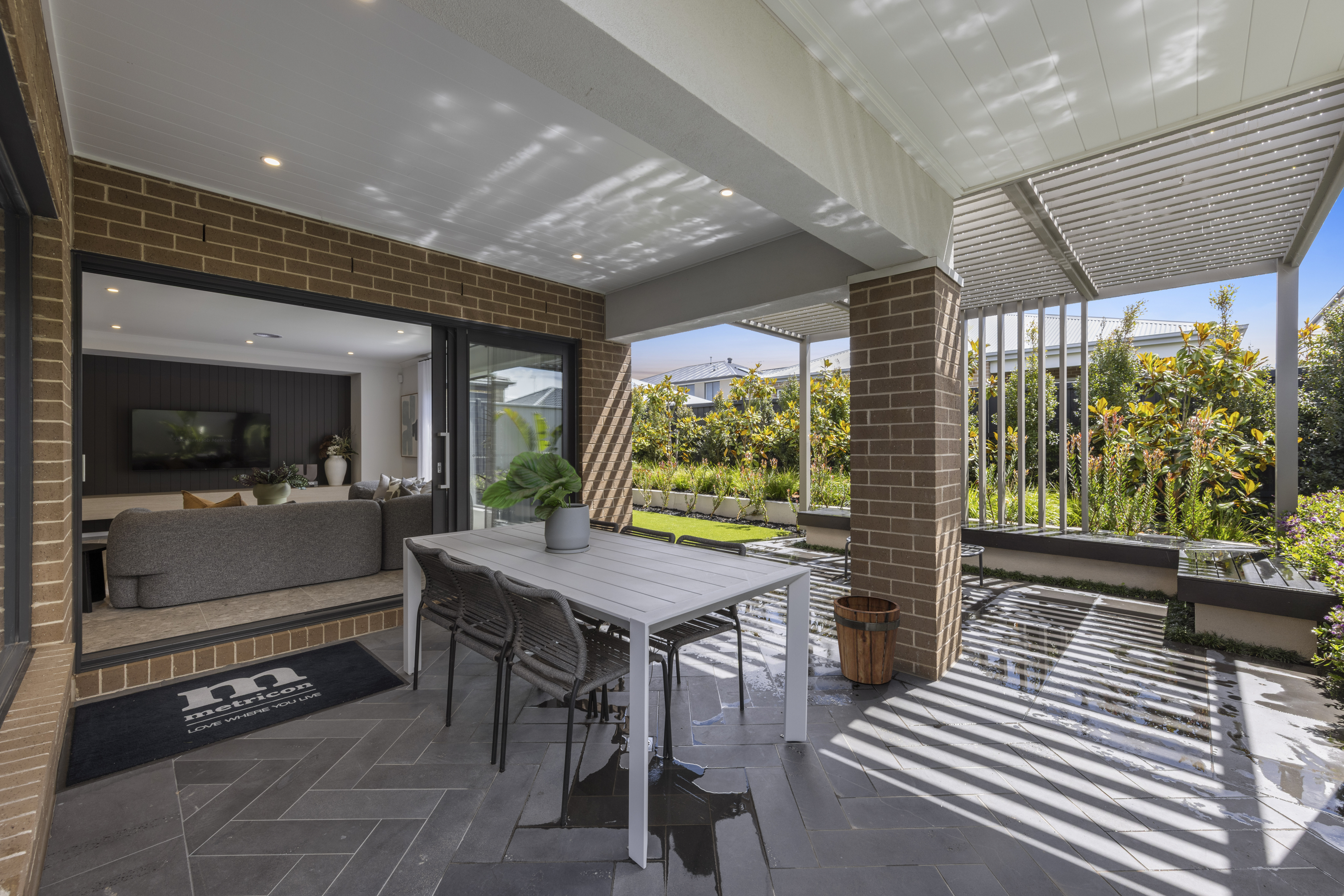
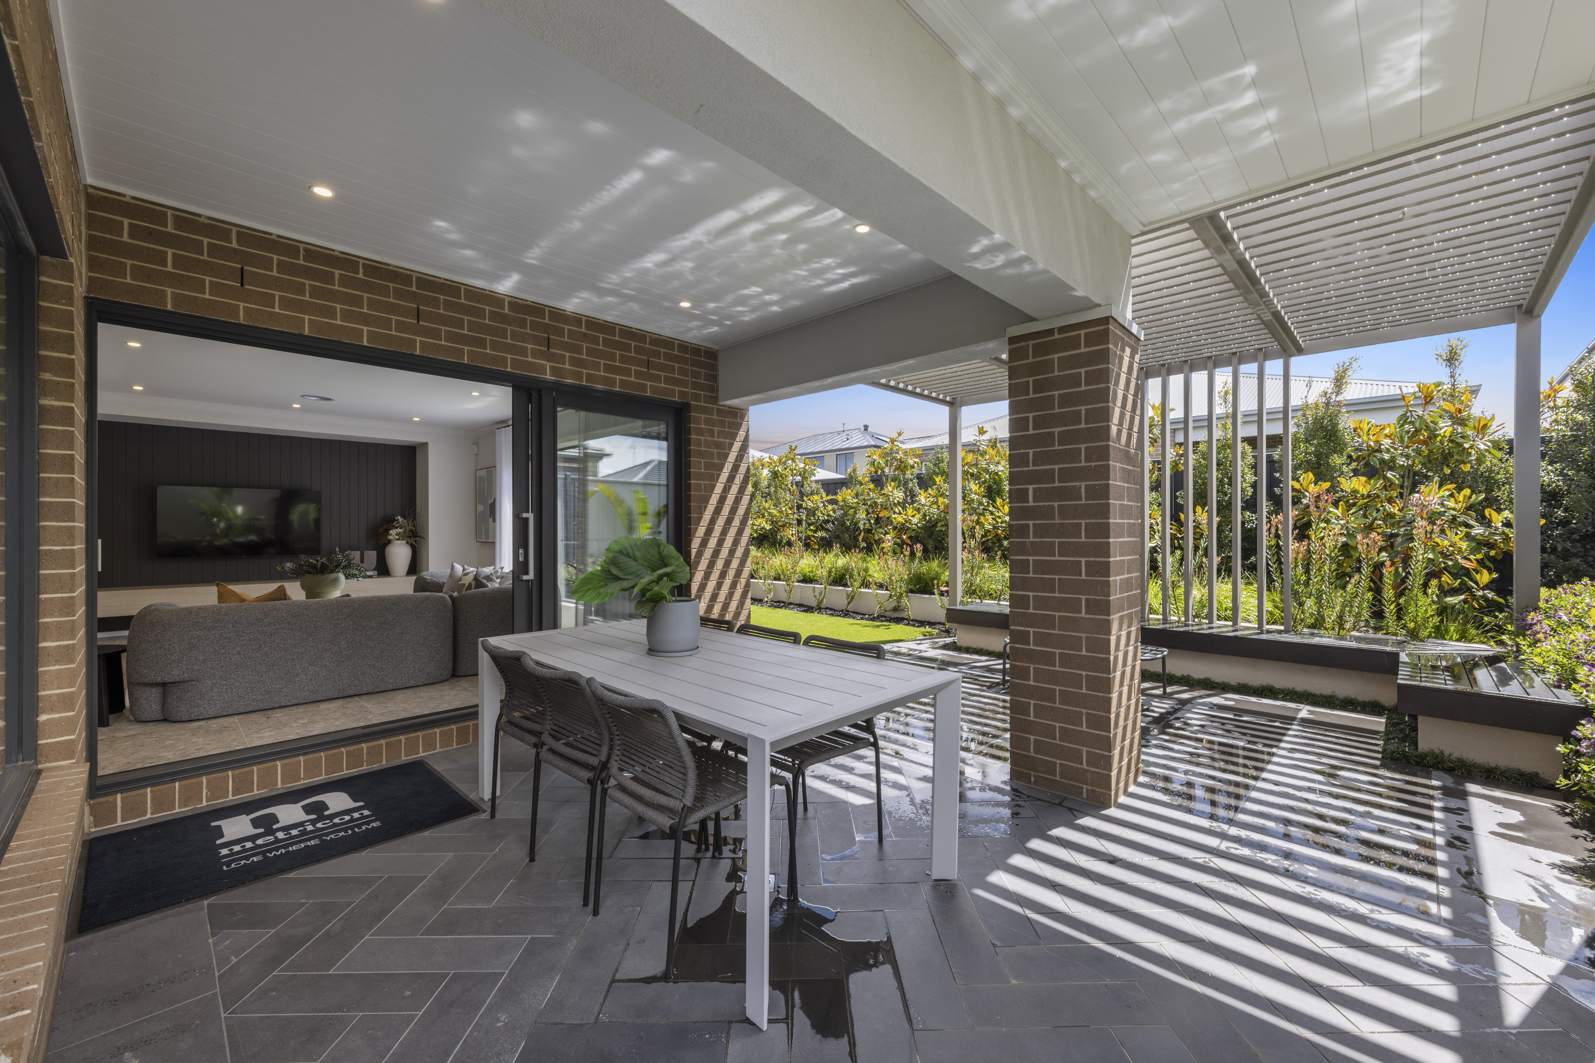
- bucket (866, 639)
